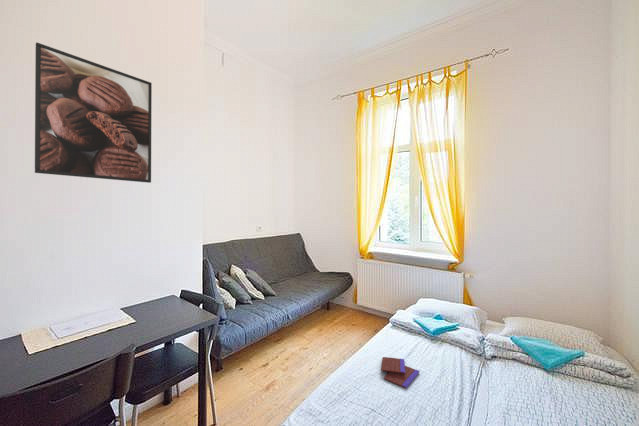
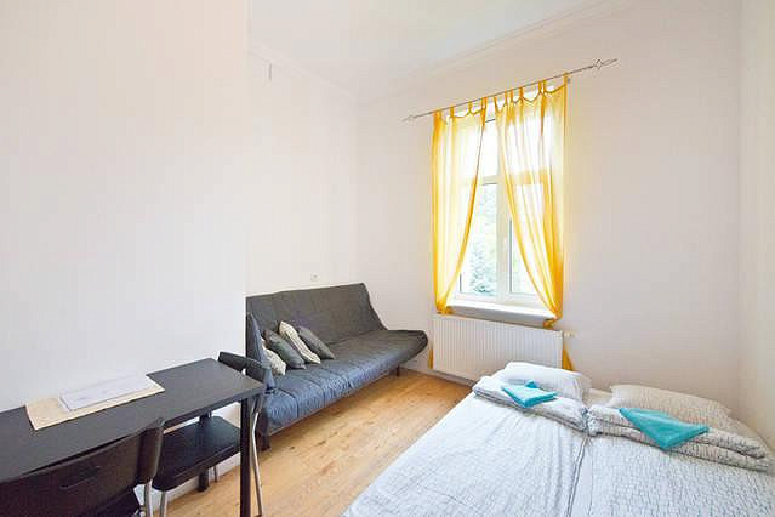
- book (395, 367)
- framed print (100, 121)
